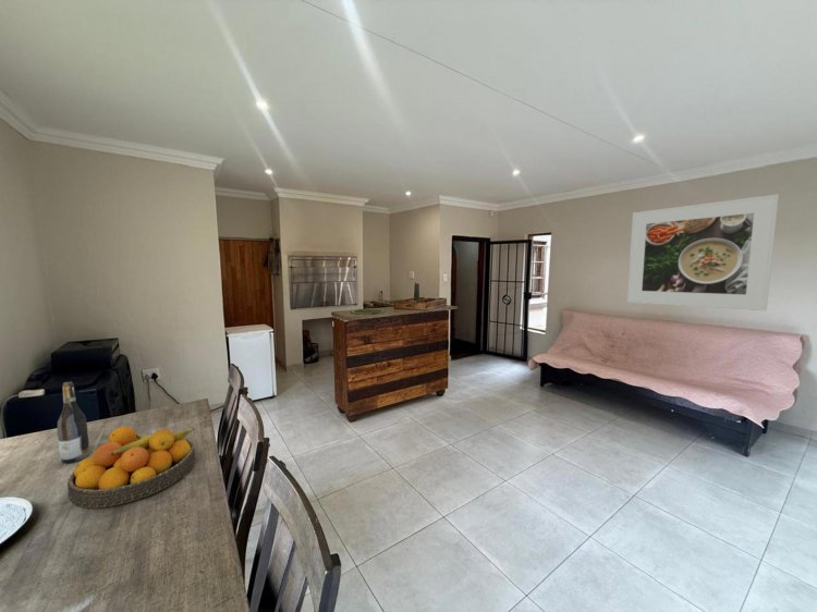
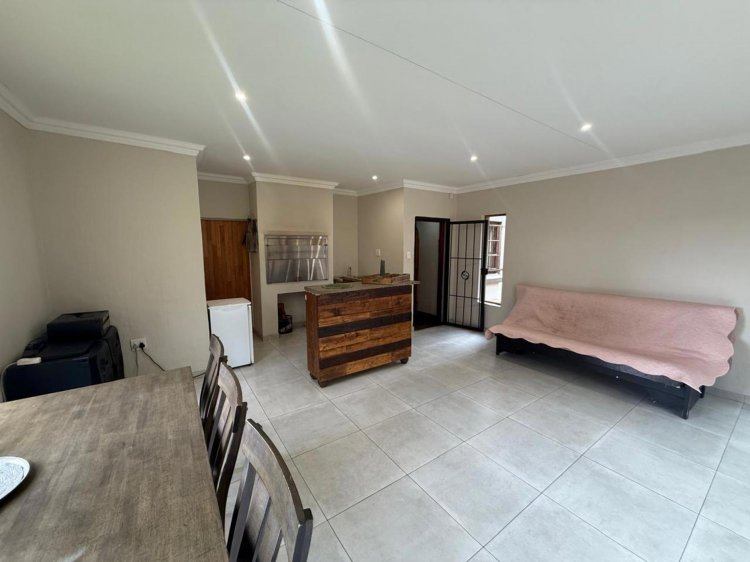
- fruit bowl (135, 454)
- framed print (692, 256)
- wine bottle (71, 420)
